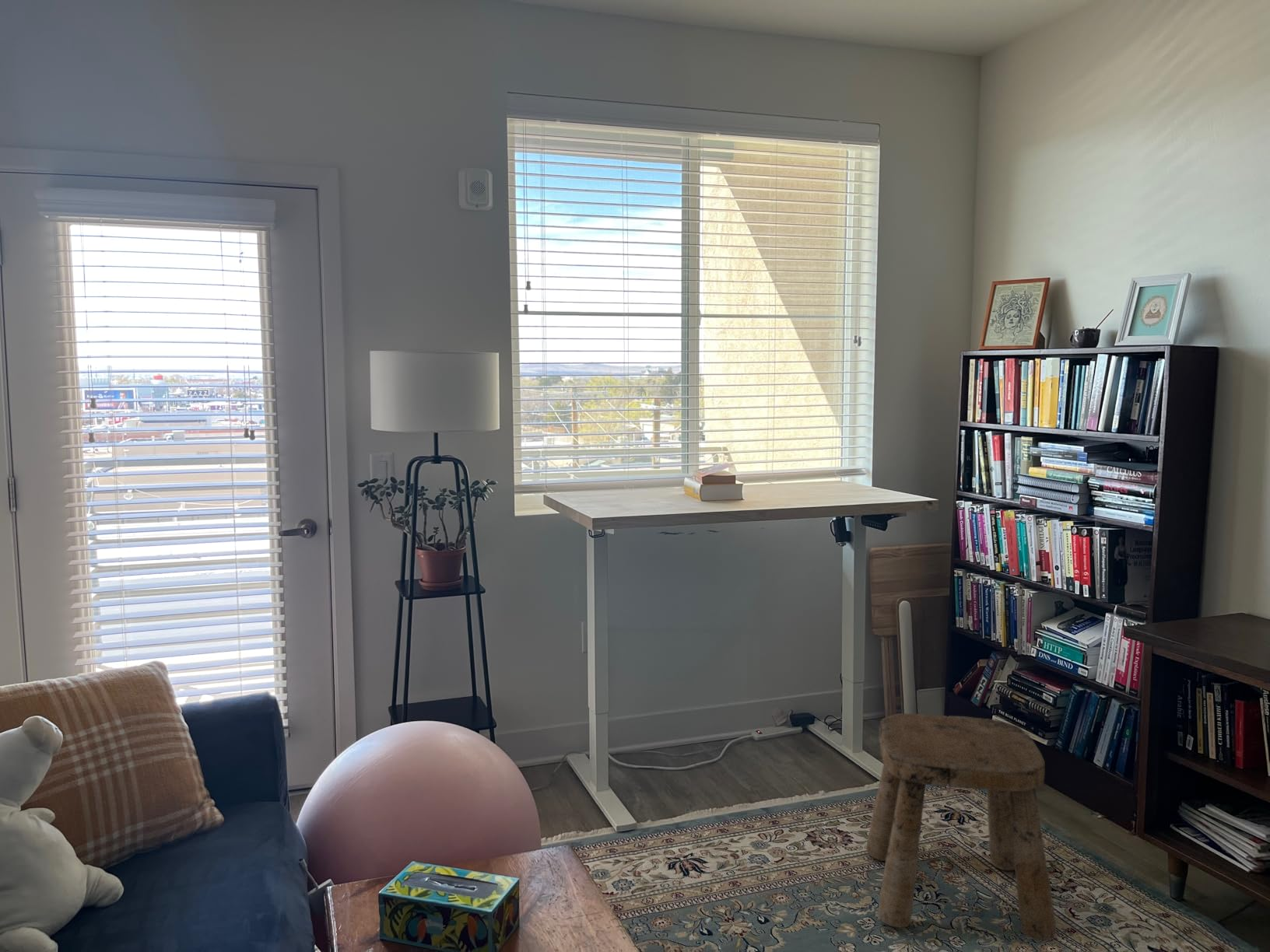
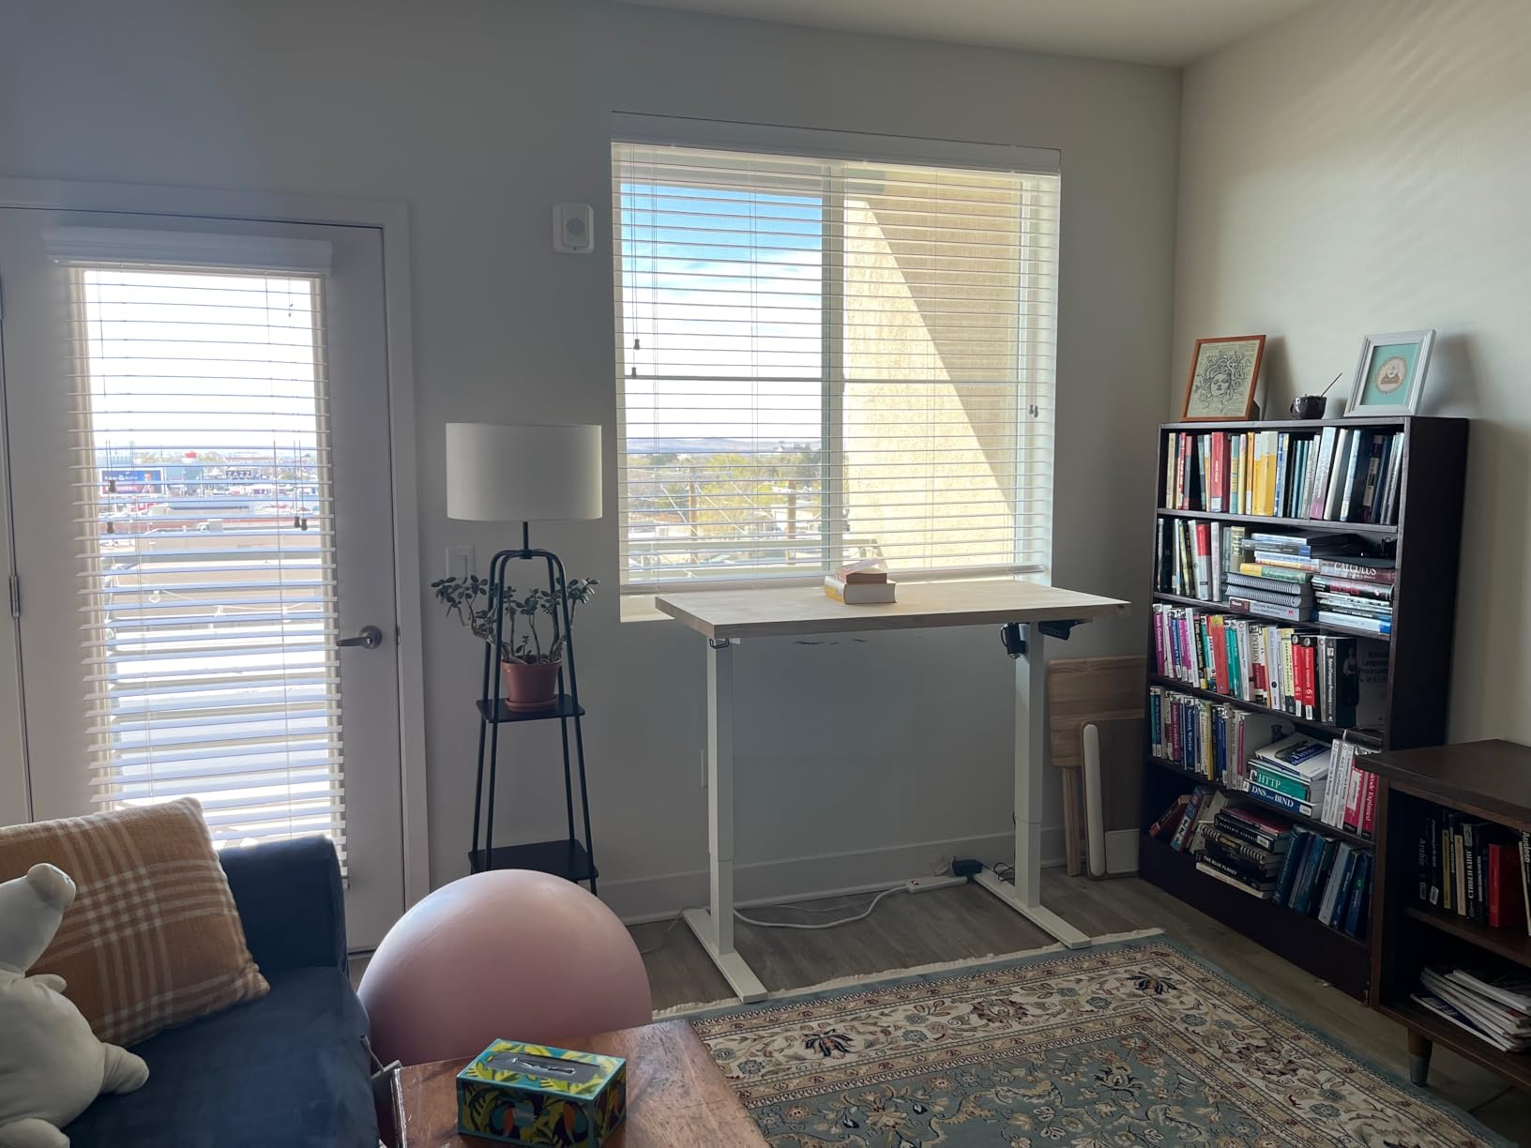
- stool (955, 787)
